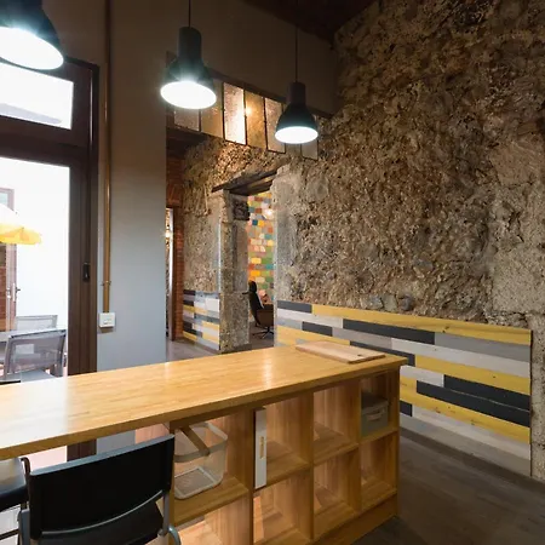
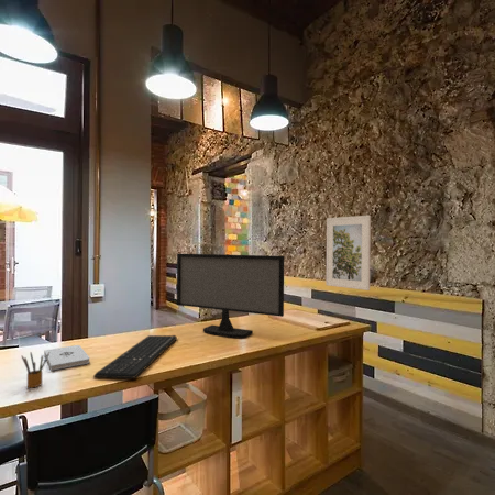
+ pencil box (34, 369)
+ computer monitor (226, 294)
+ notepad (66, 356)
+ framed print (346, 252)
+ keyboard (141, 352)
